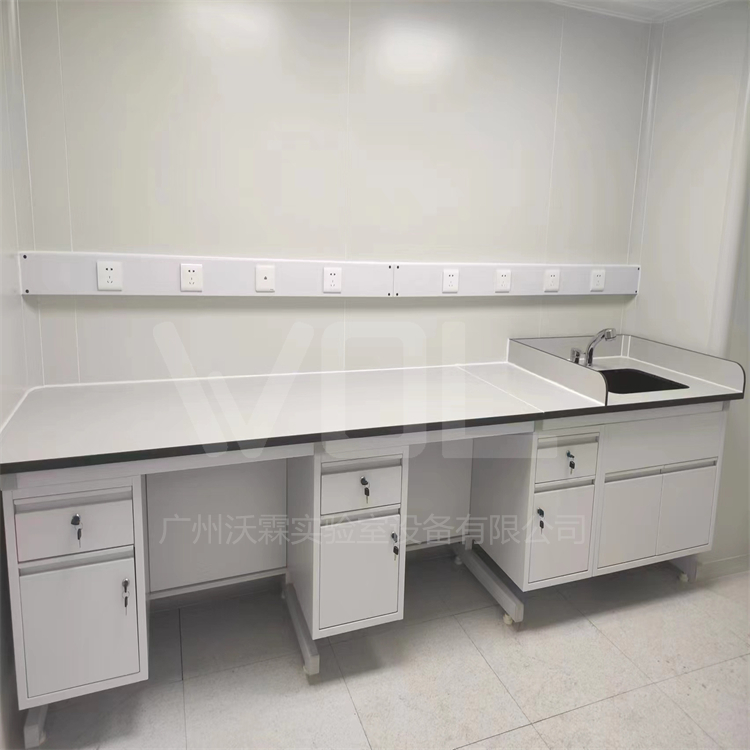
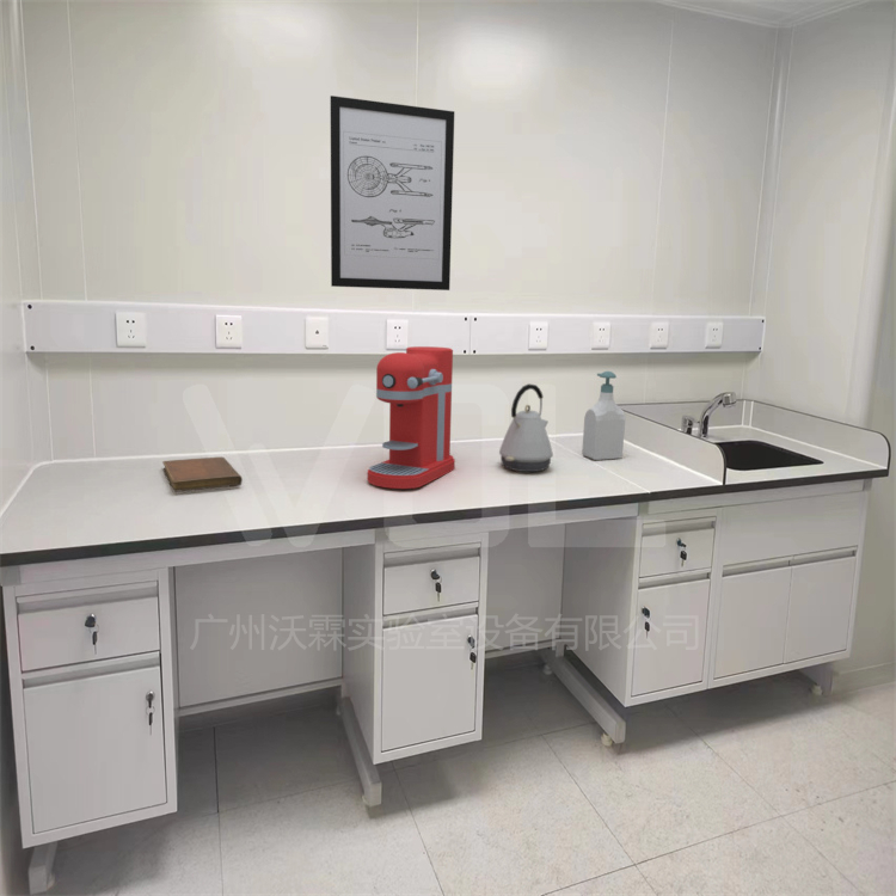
+ kettle (528, 425)
+ wall art (393, 198)
+ soap bottle (603, 413)
+ coffee maker (415, 413)
+ notebook (201, 472)
